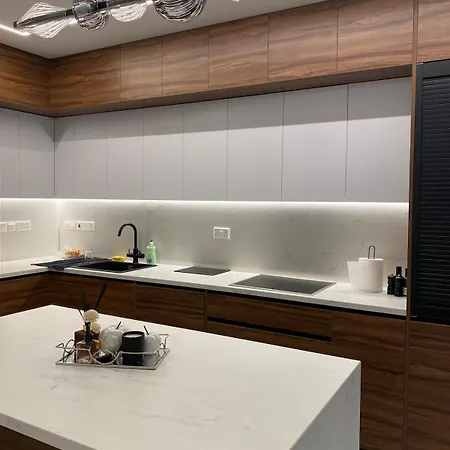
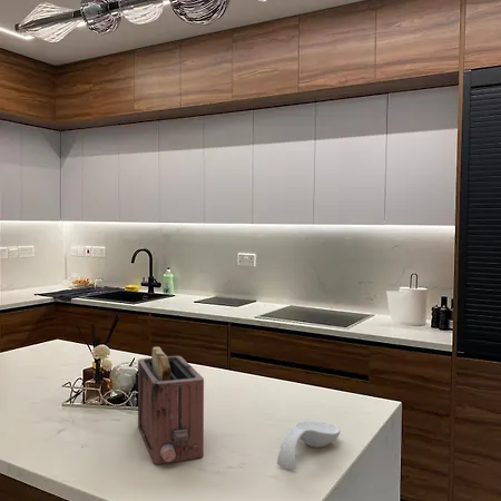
+ toaster (169, 397)
+ spoon rest (307, 436)
